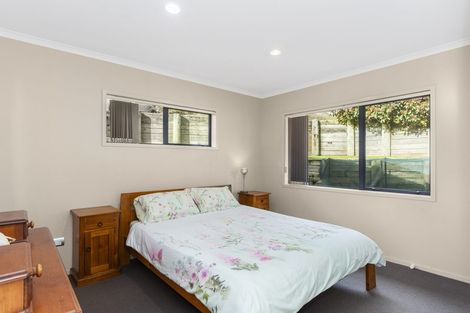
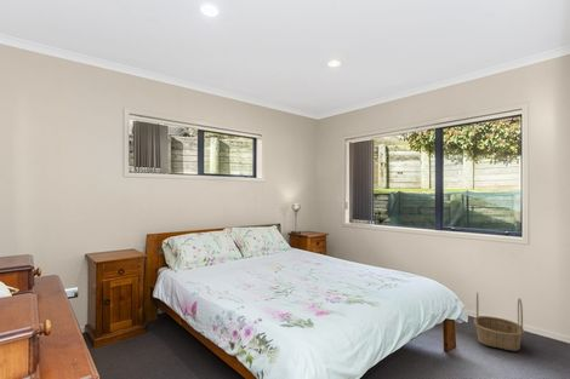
+ basket (497, 318)
